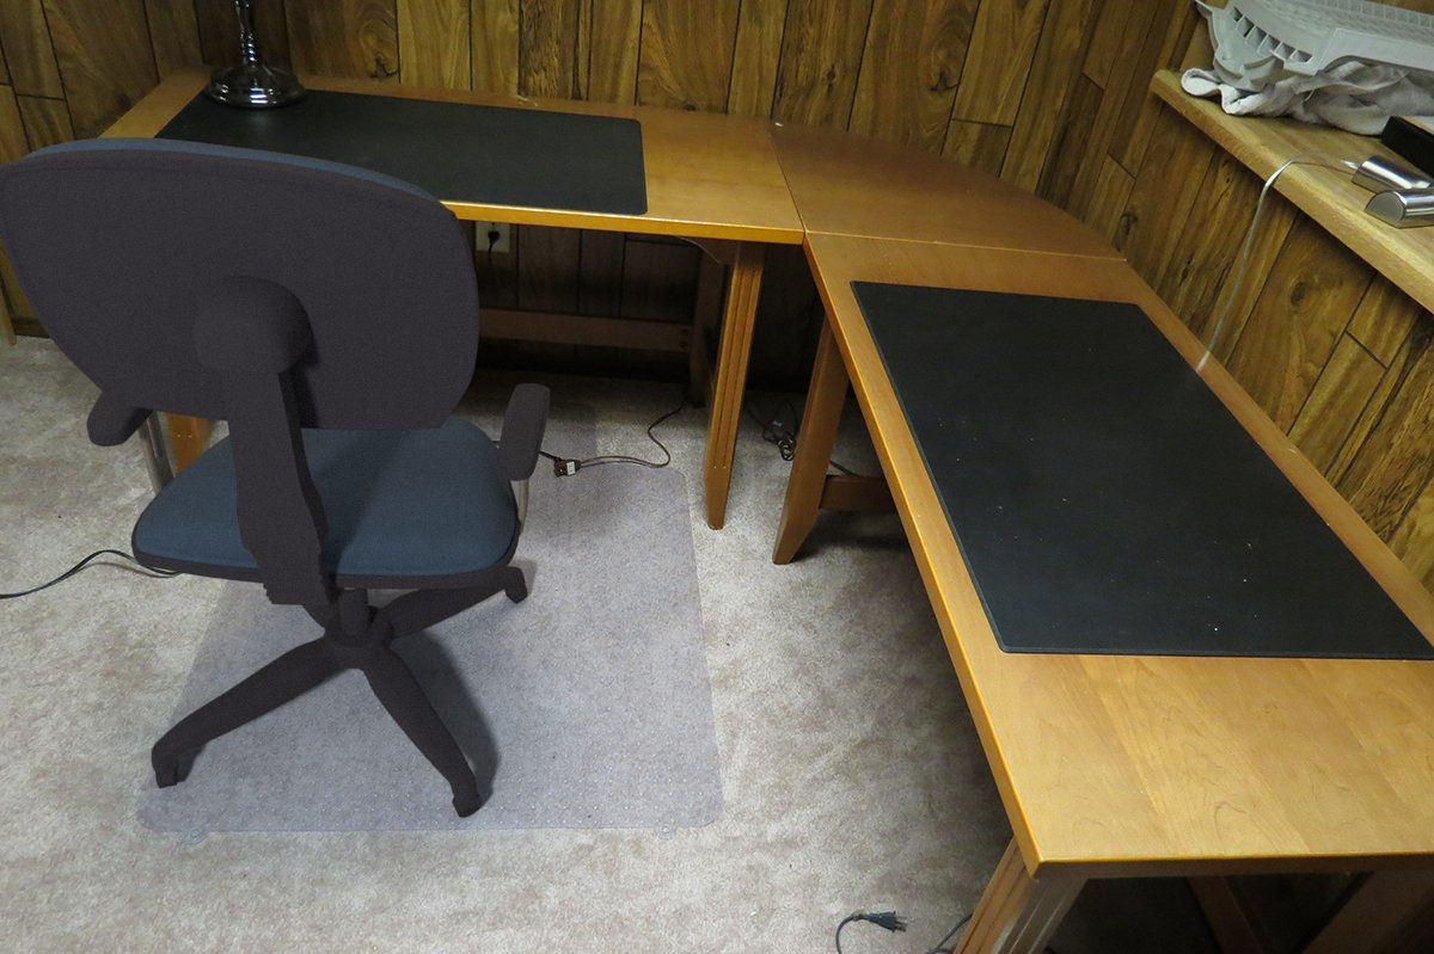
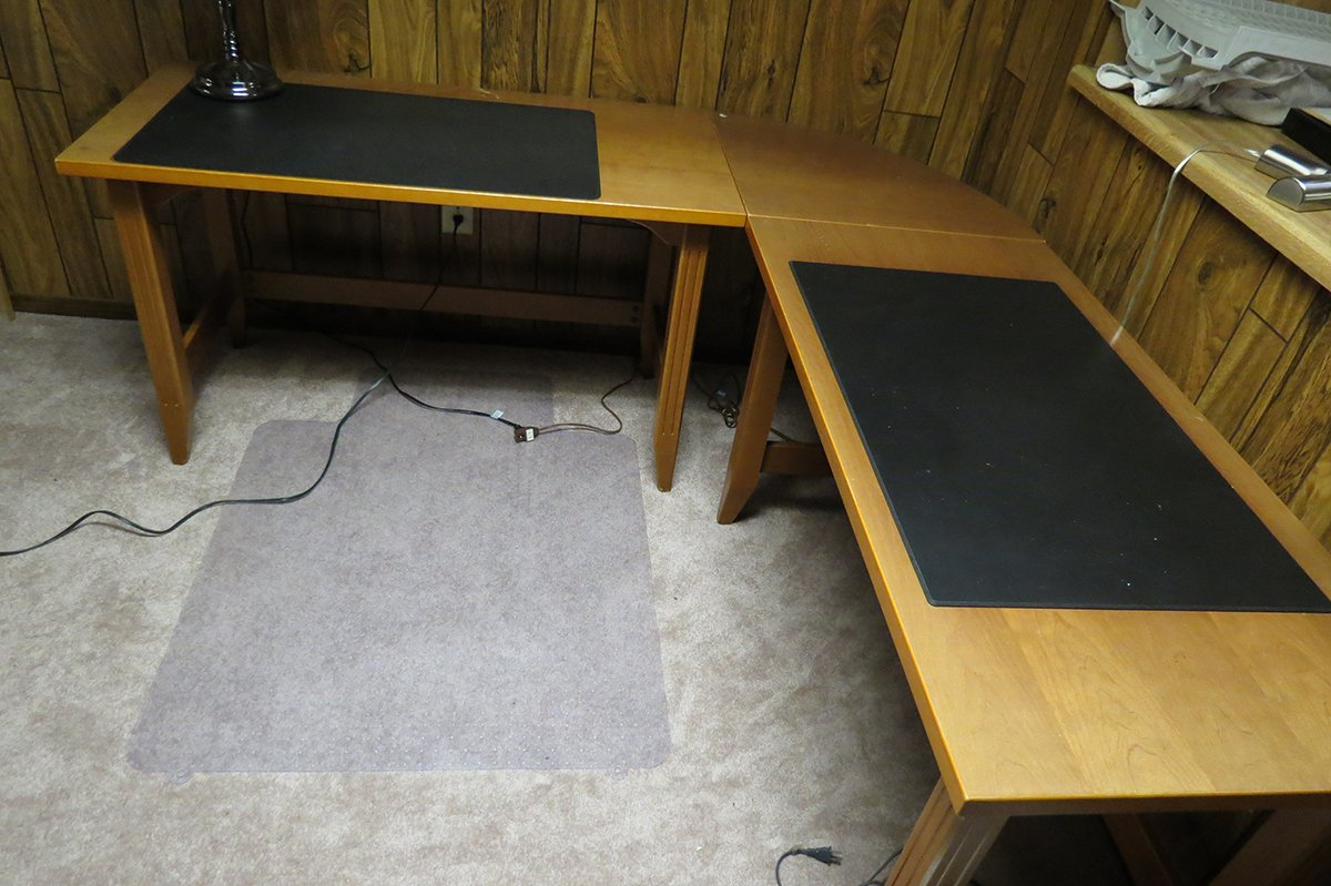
- office chair (339, 443)
